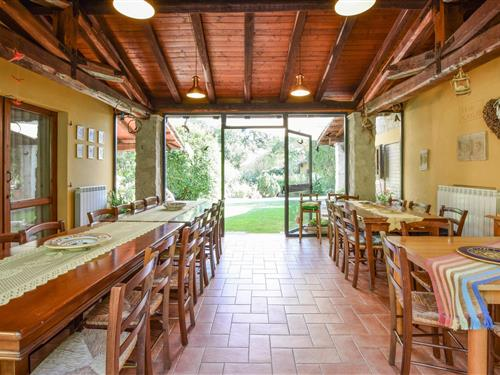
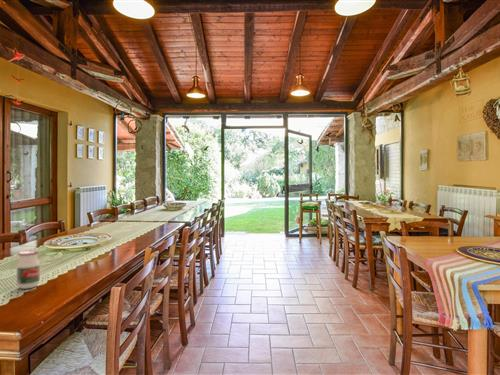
+ jar (28, 269)
